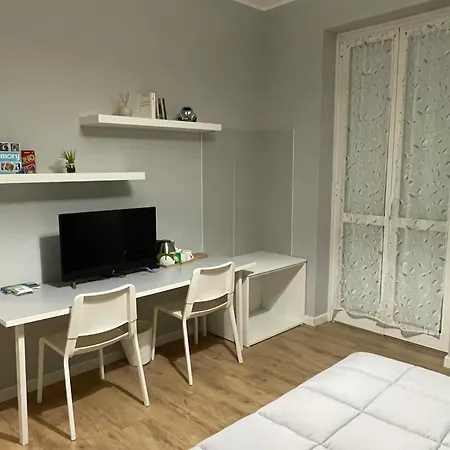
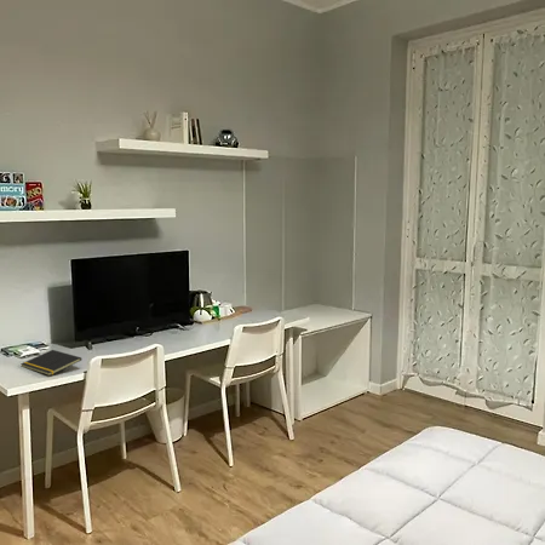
+ notepad (51, 361)
